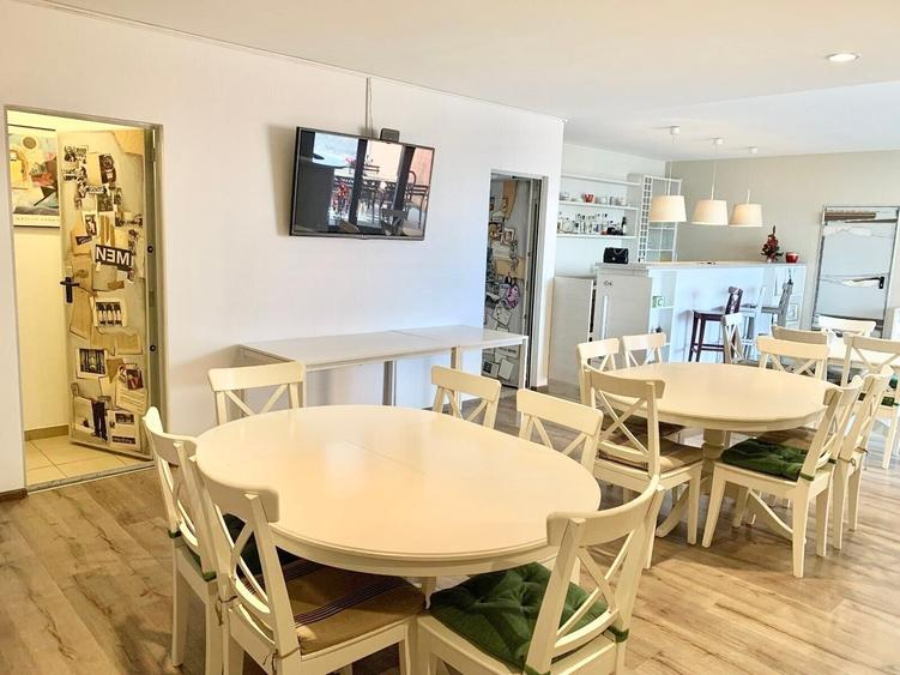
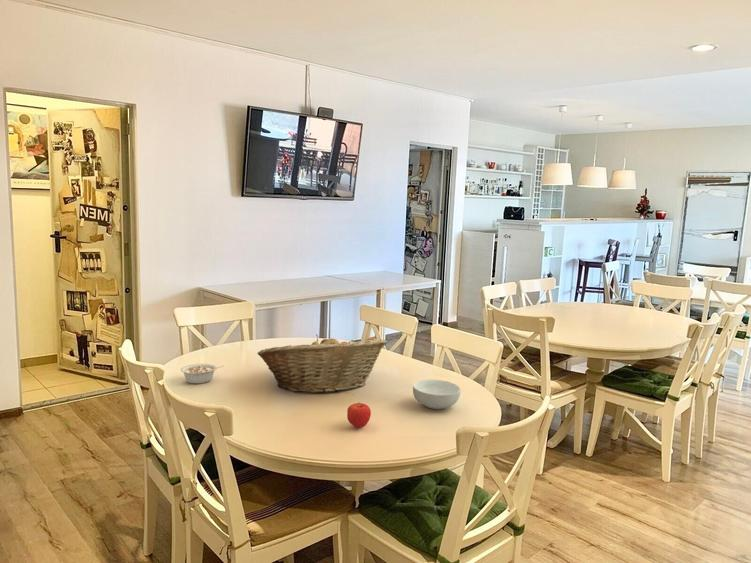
+ fruit basket (323, 357)
+ apple (359, 414)
+ cereal bowl (436, 396)
+ legume (200, 372)
